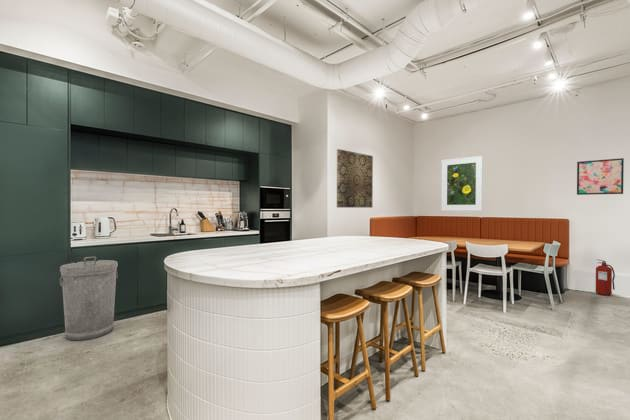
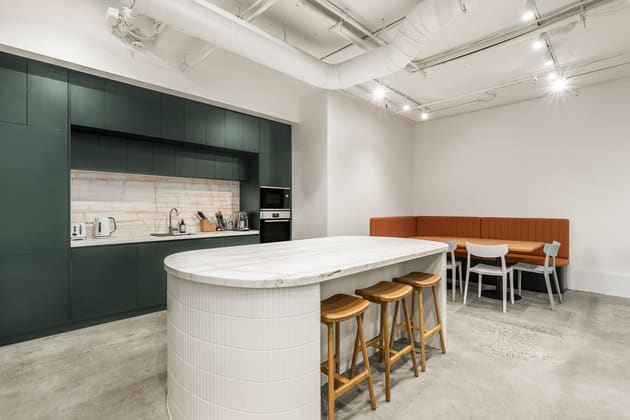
- fire extinguisher (605, 277)
- wall art (599, 177)
- trash can (90, 294)
- wall art (355, 180)
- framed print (461, 184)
